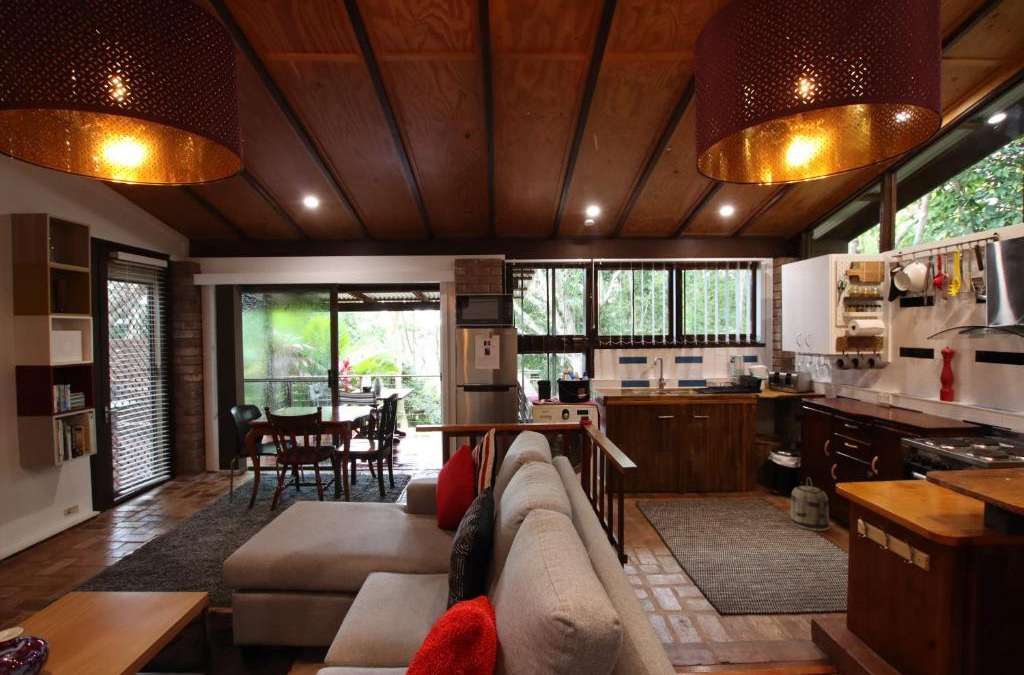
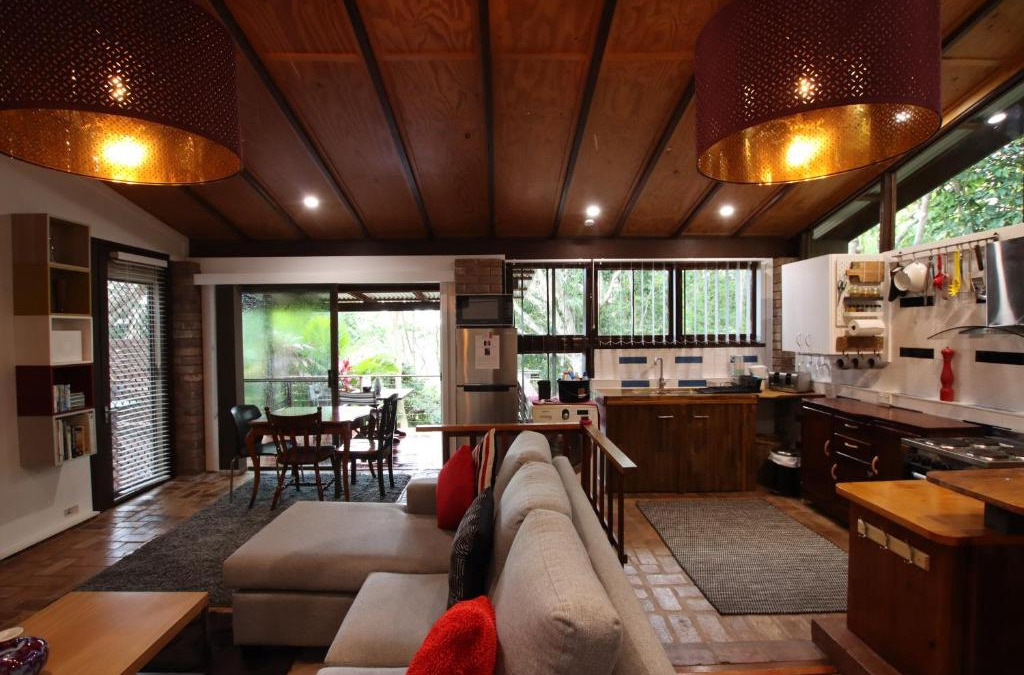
- basket (809, 500)
